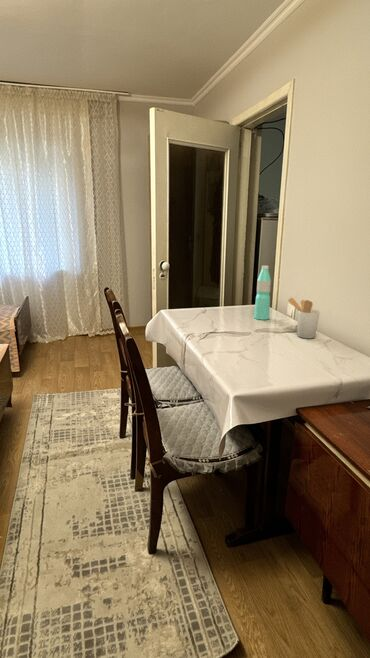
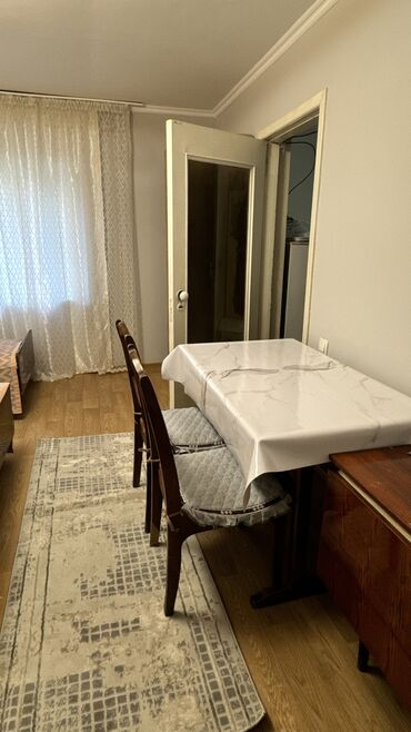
- utensil holder (302, 316)
- water bottle (263, 292)
